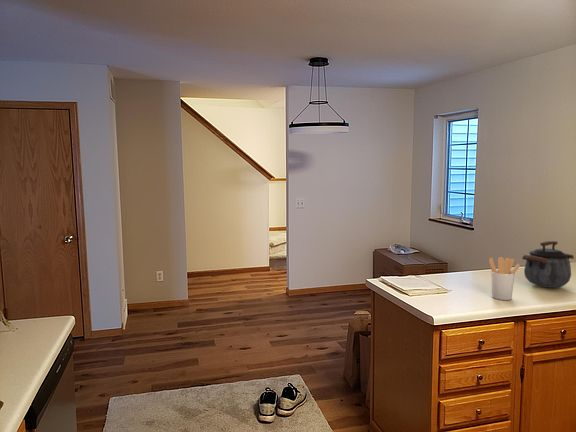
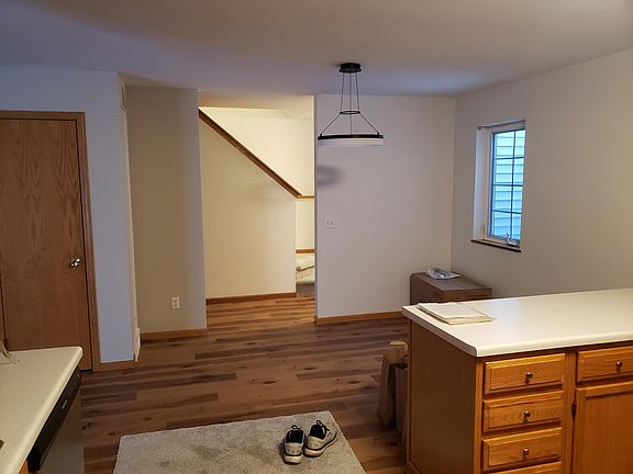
- utensil holder (503, 277)
- kettle (547, 263)
